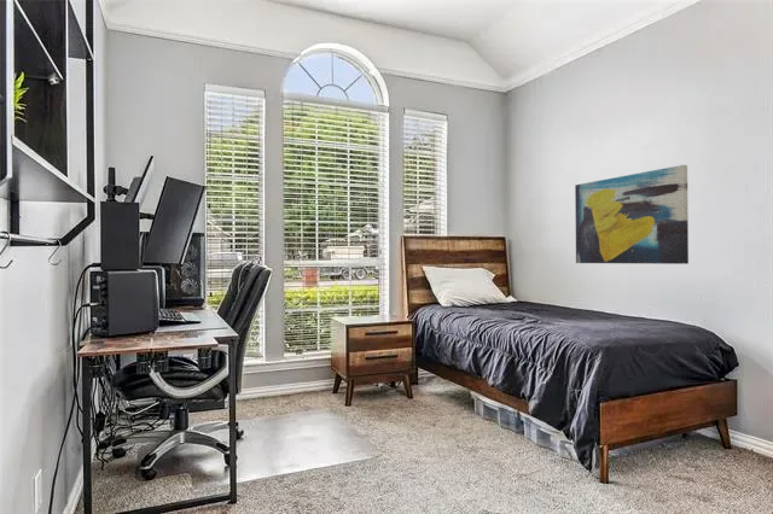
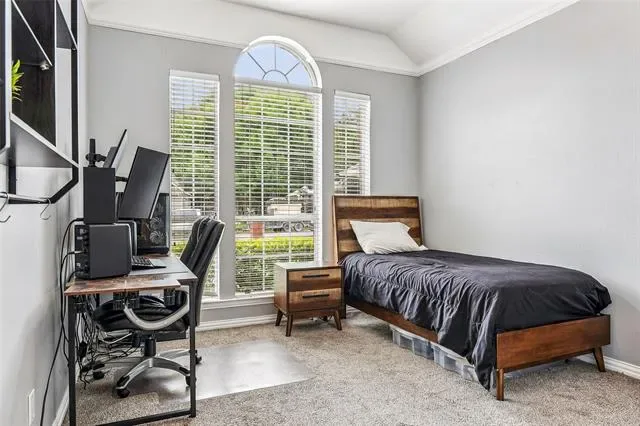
- wall art (624, 220)
